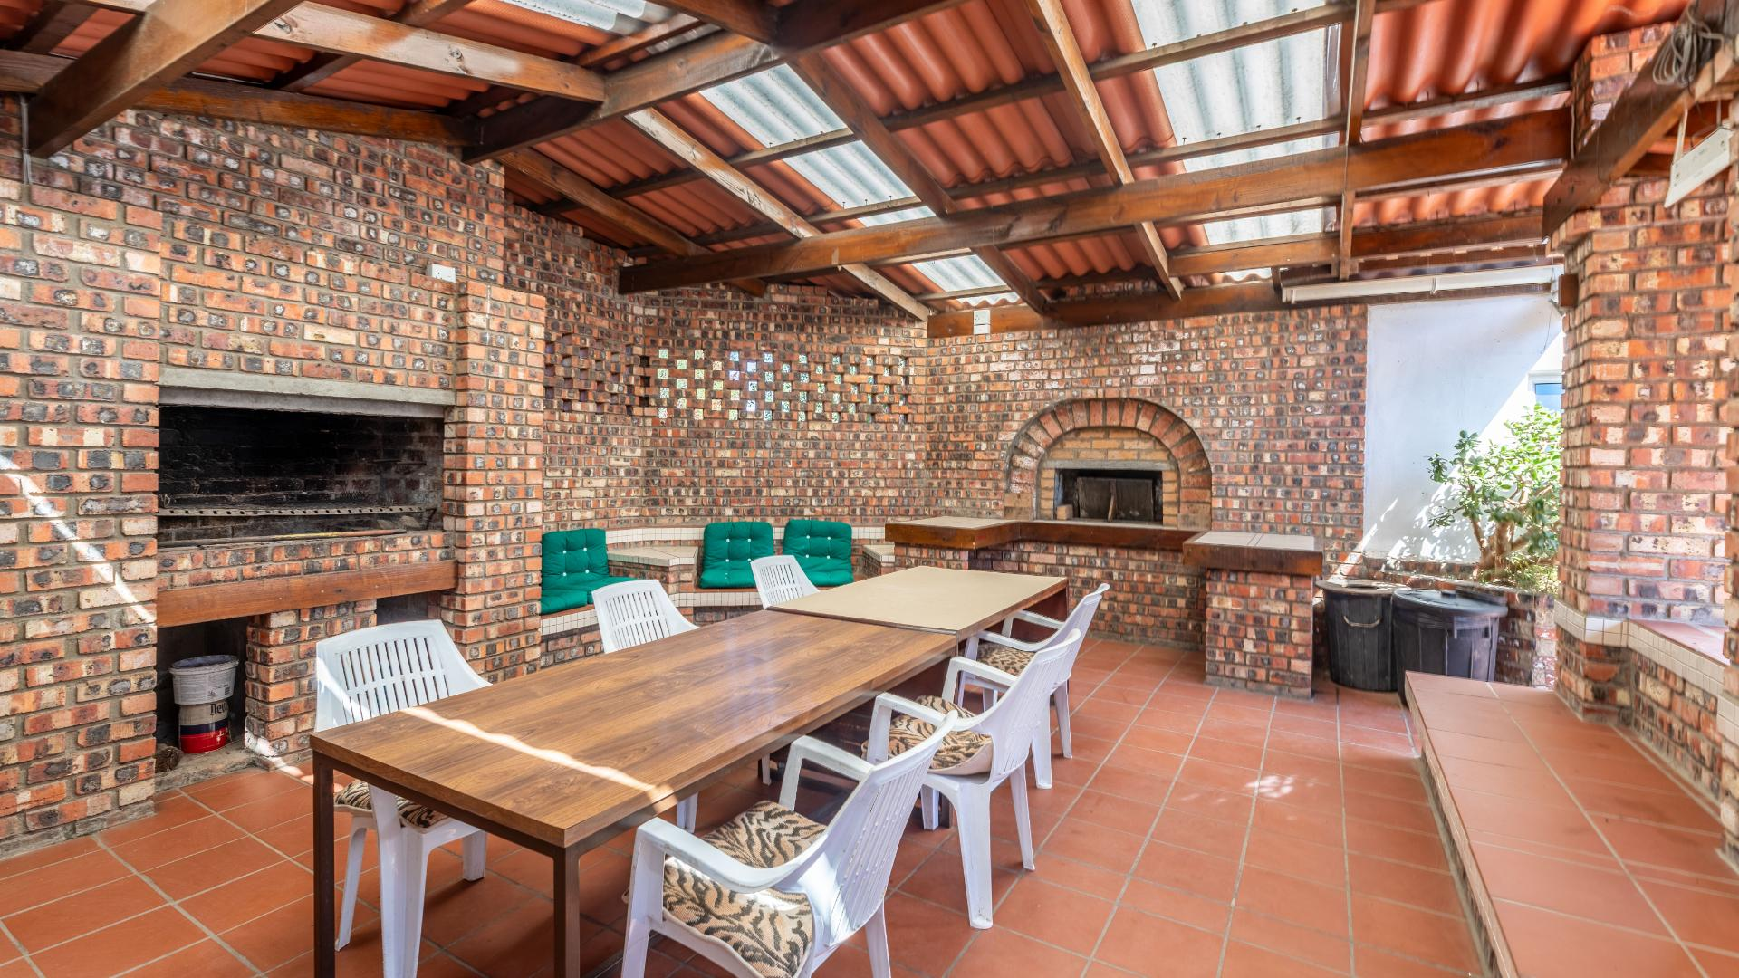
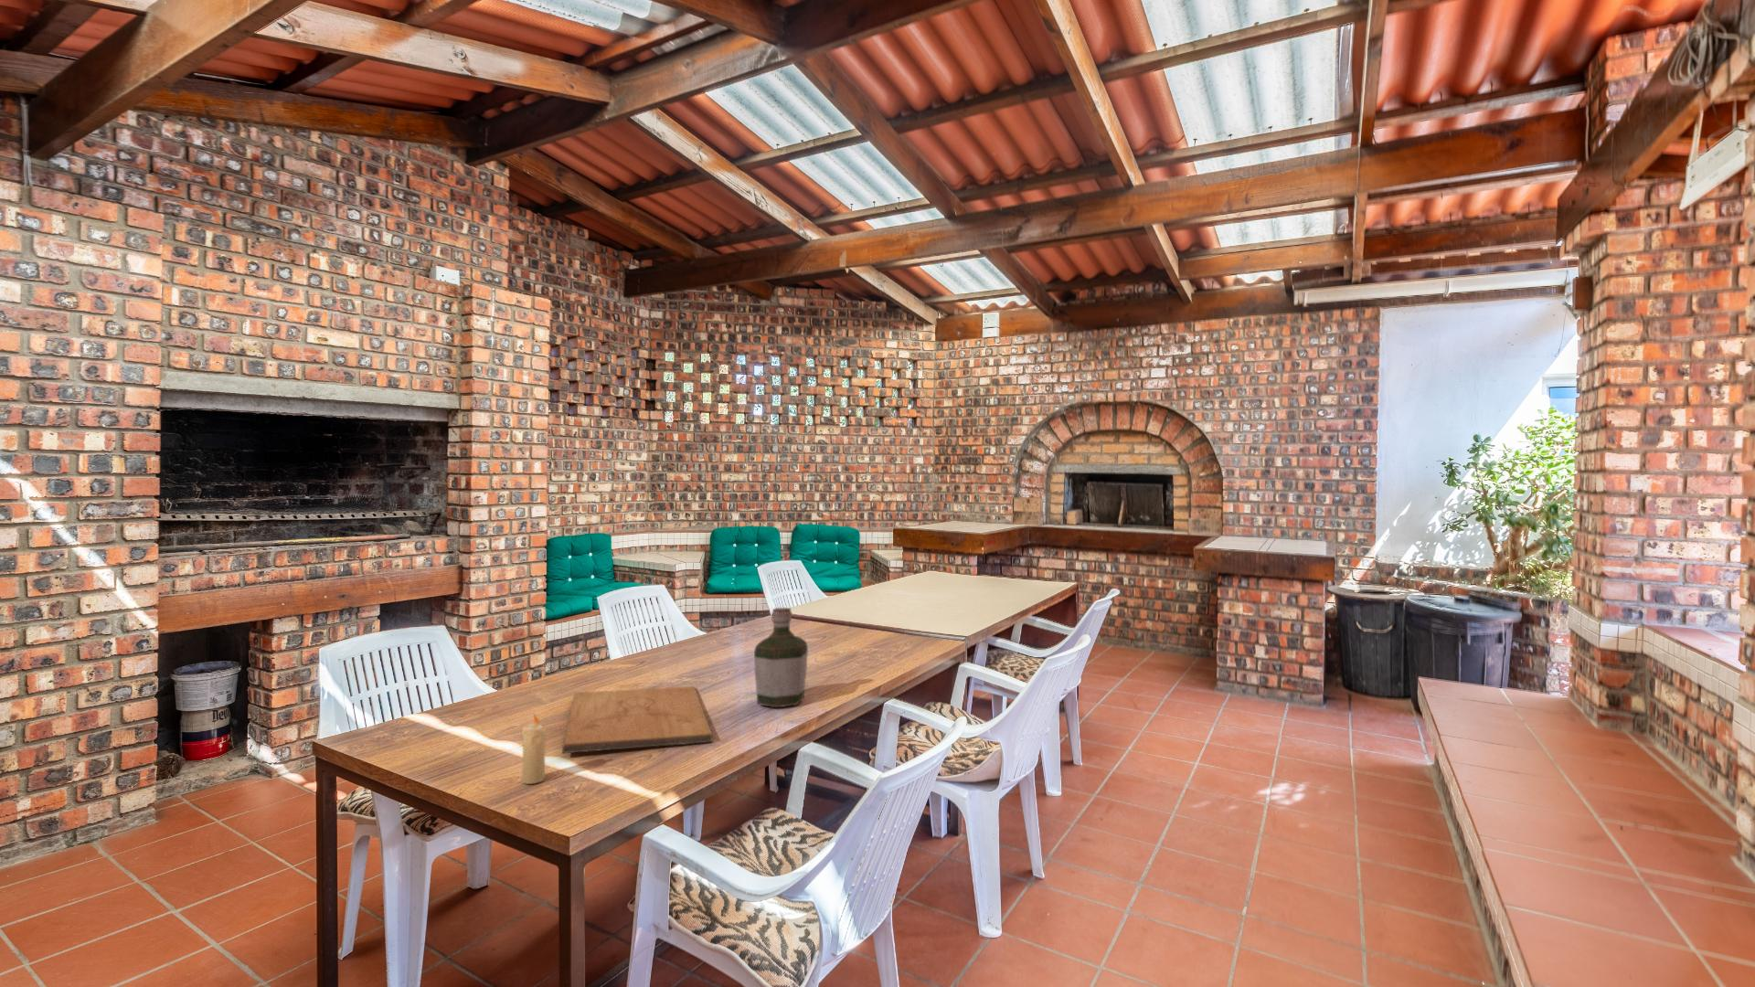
+ bottle (781, 656)
+ cutting board (638, 715)
+ candle (534, 747)
